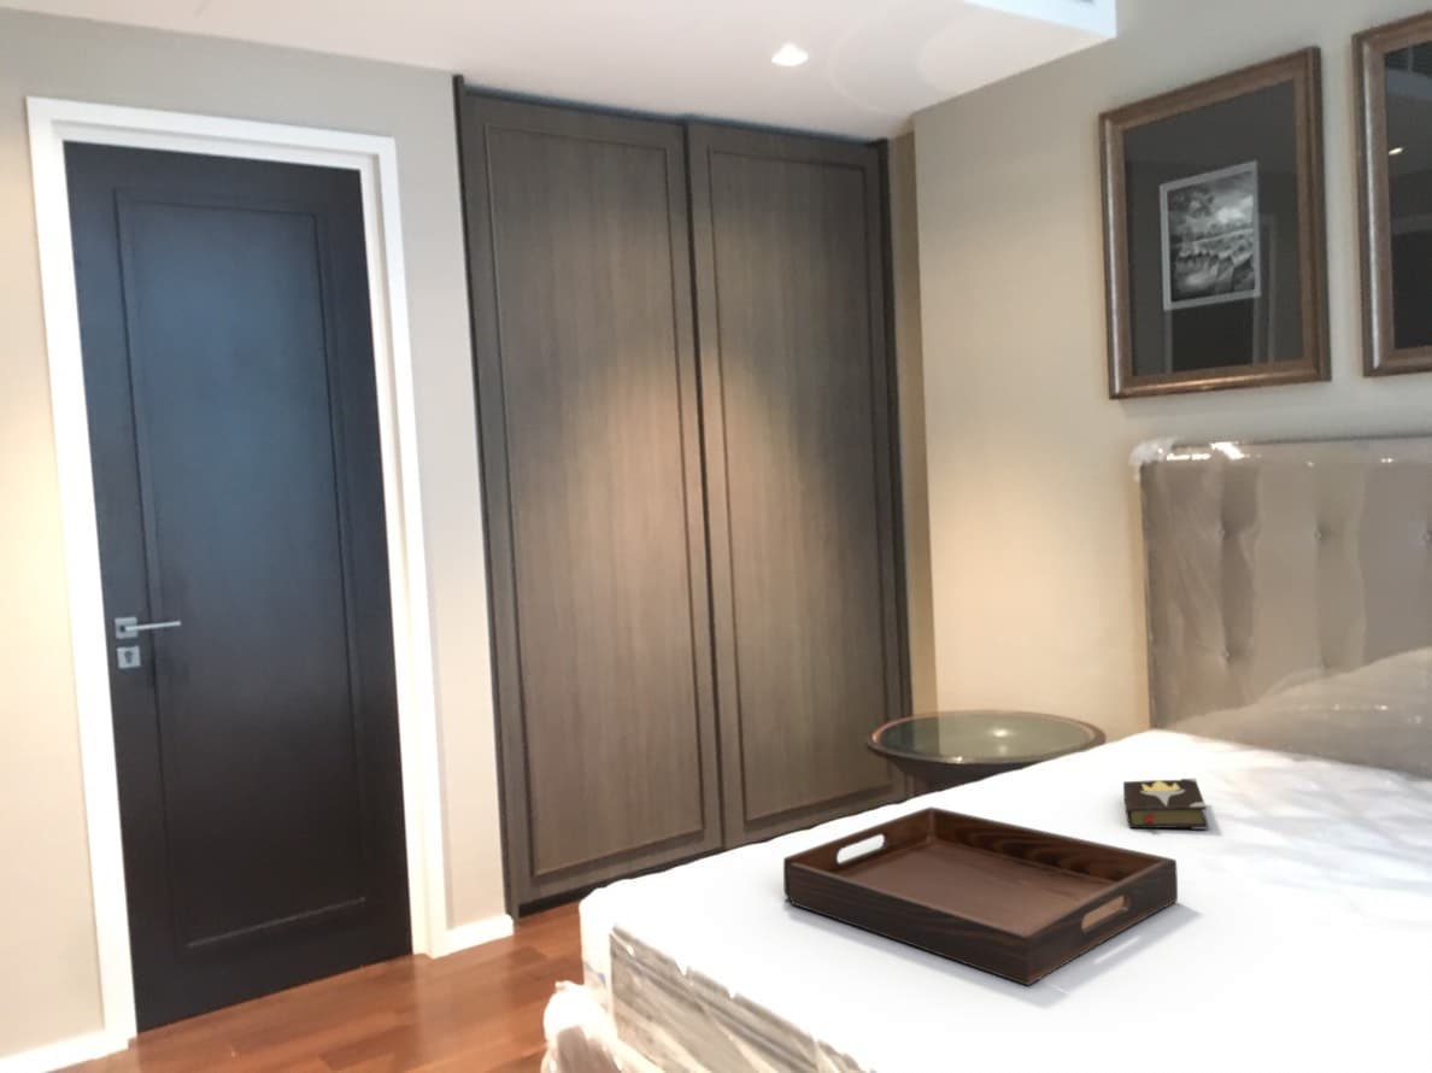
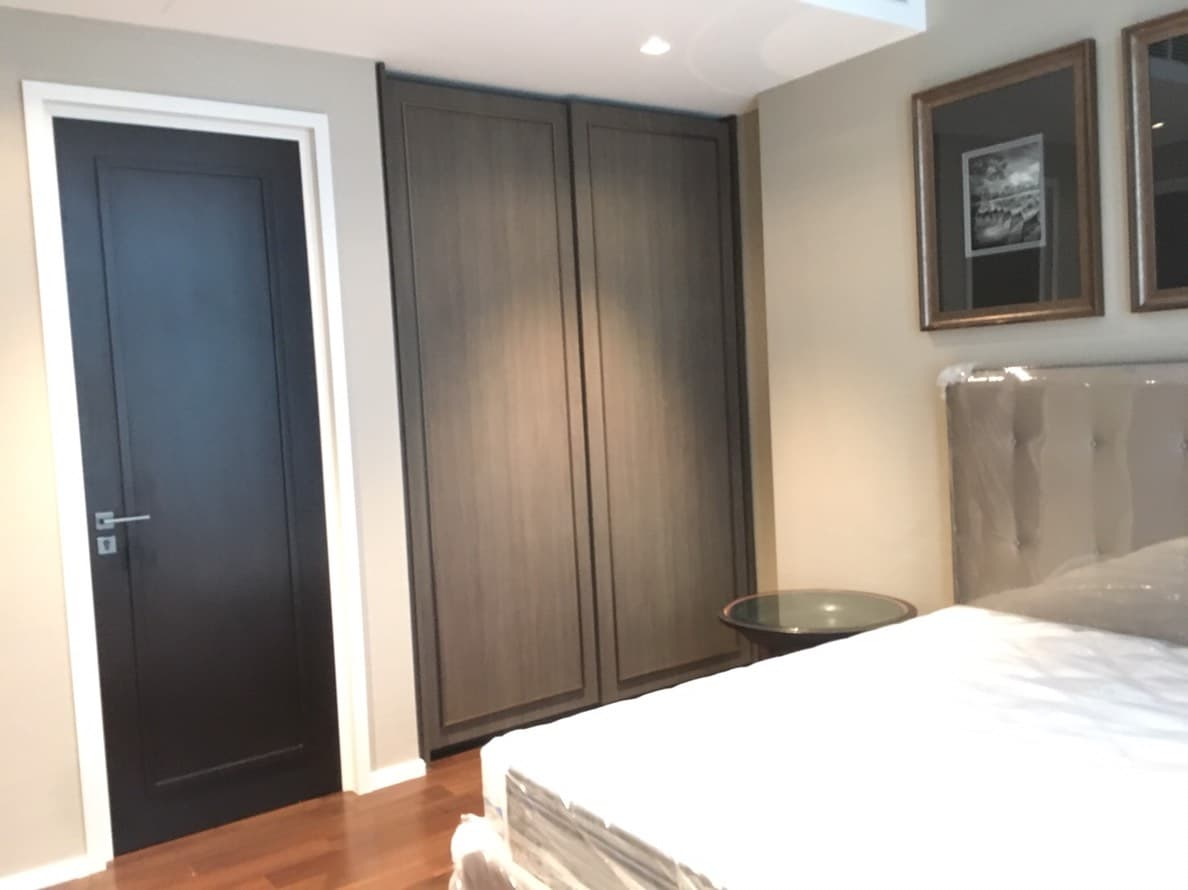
- serving tray (970, 880)
- hardback book (1163, 801)
